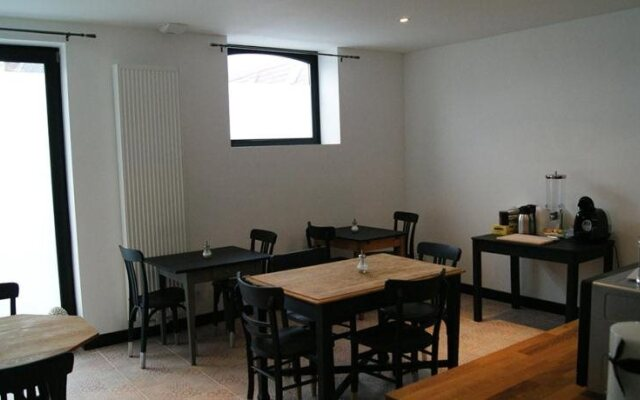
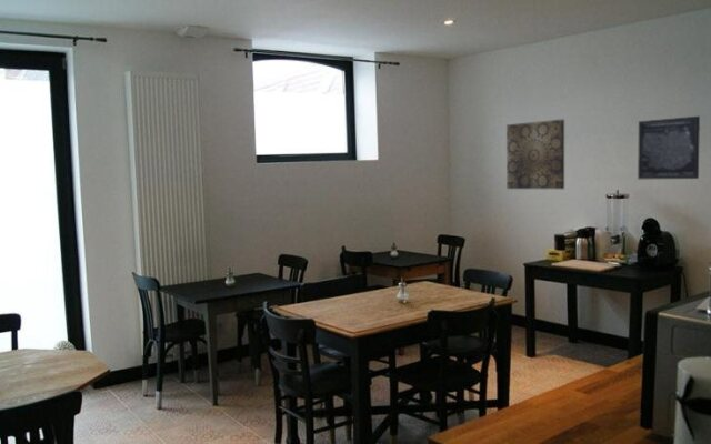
+ wall art (667, 149)
+ wall art (534, 155)
